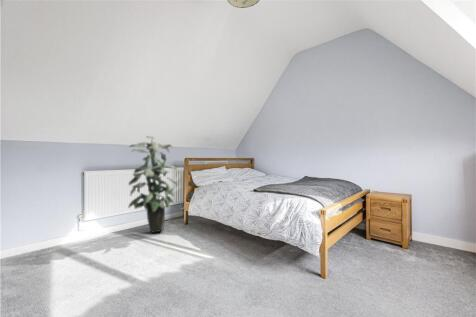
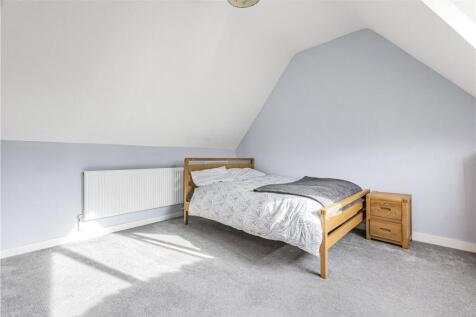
- indoor plant (152, 183)
